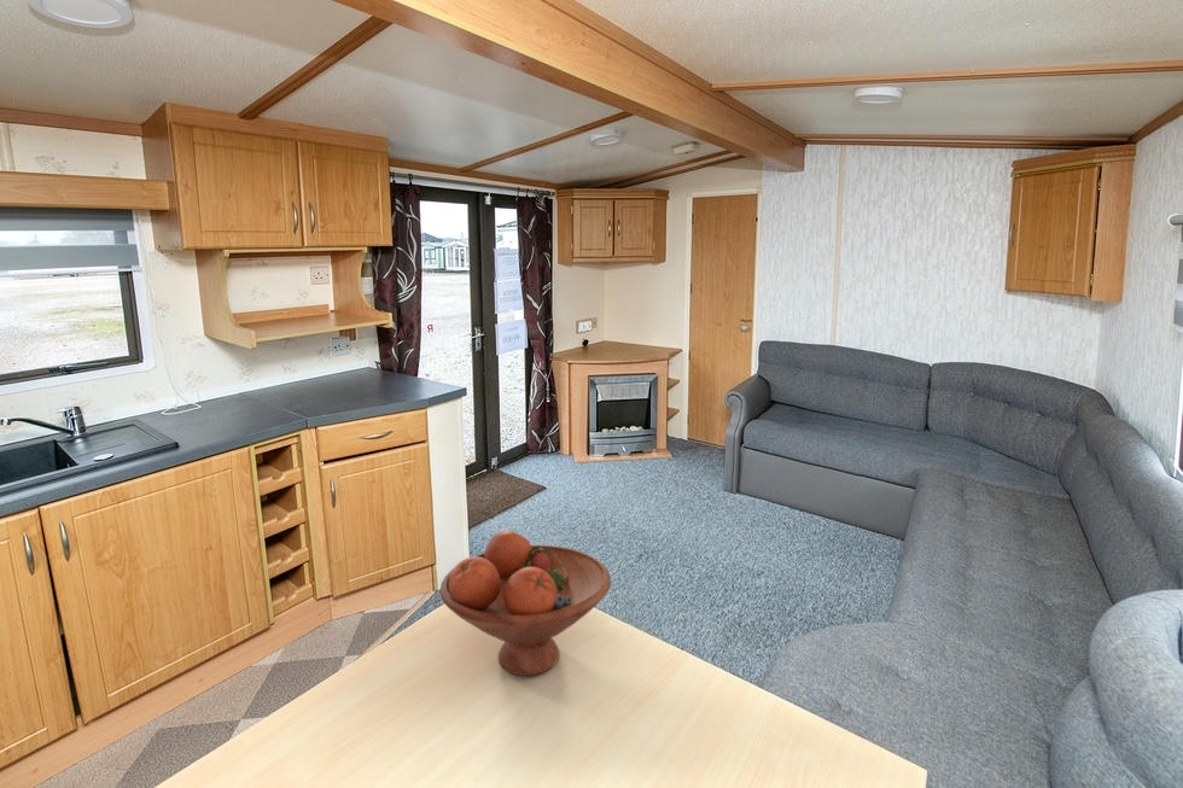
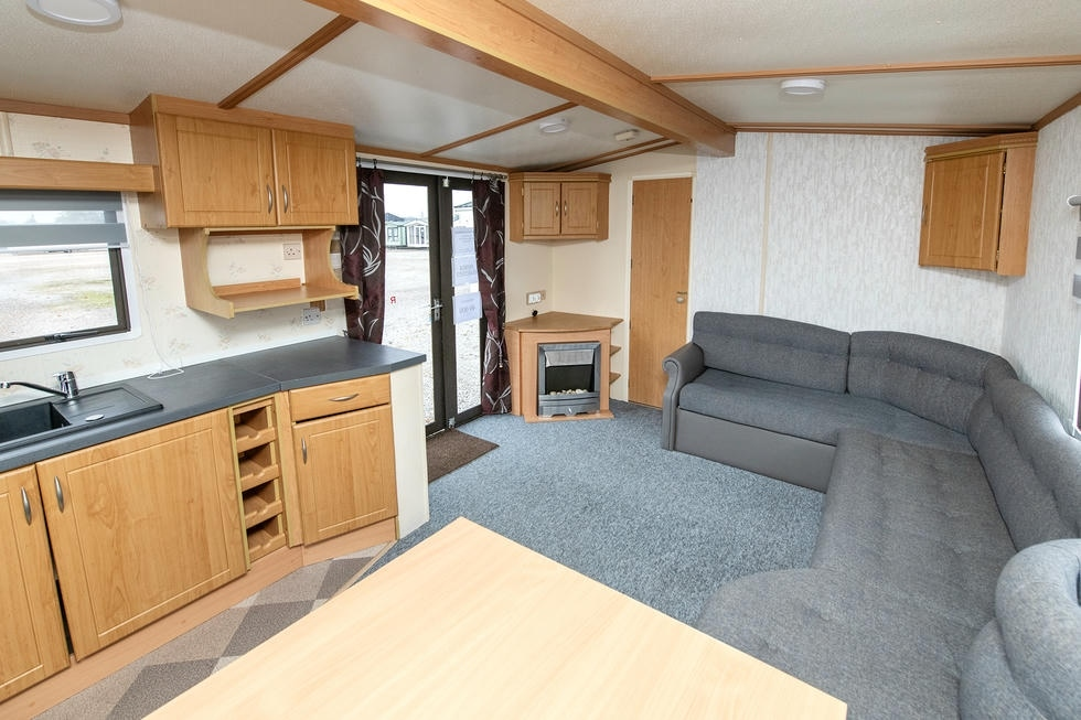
- fruit bowl (526, 602)
